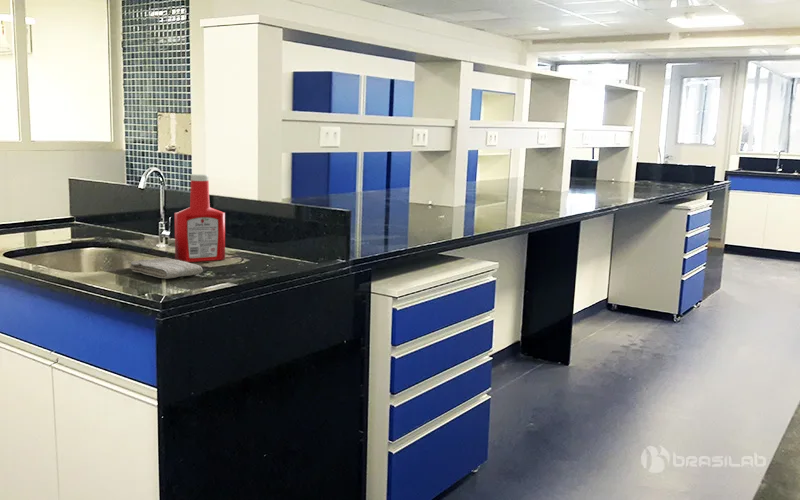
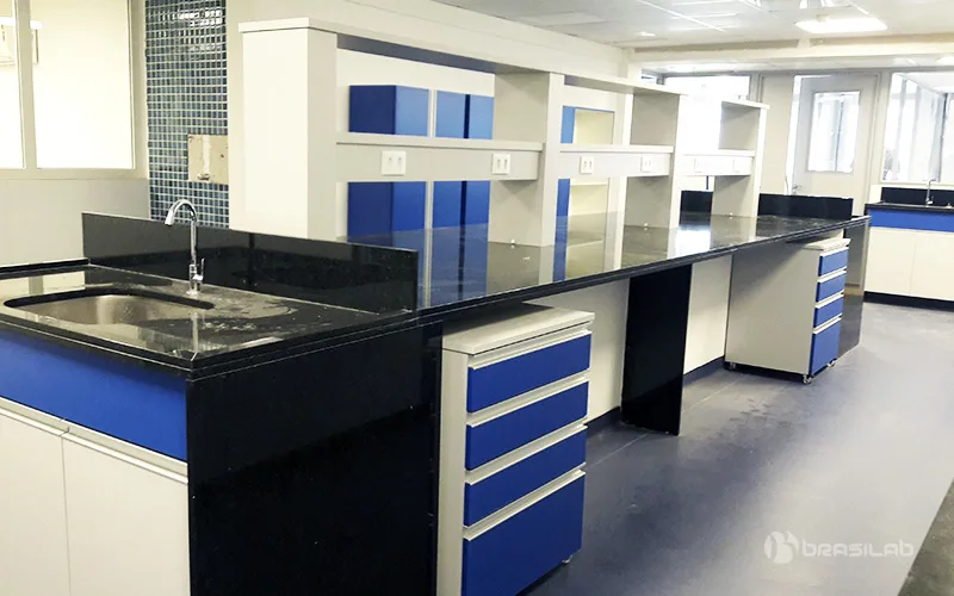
- soap bottle (200, 217)
- washcloth (165, 267)
